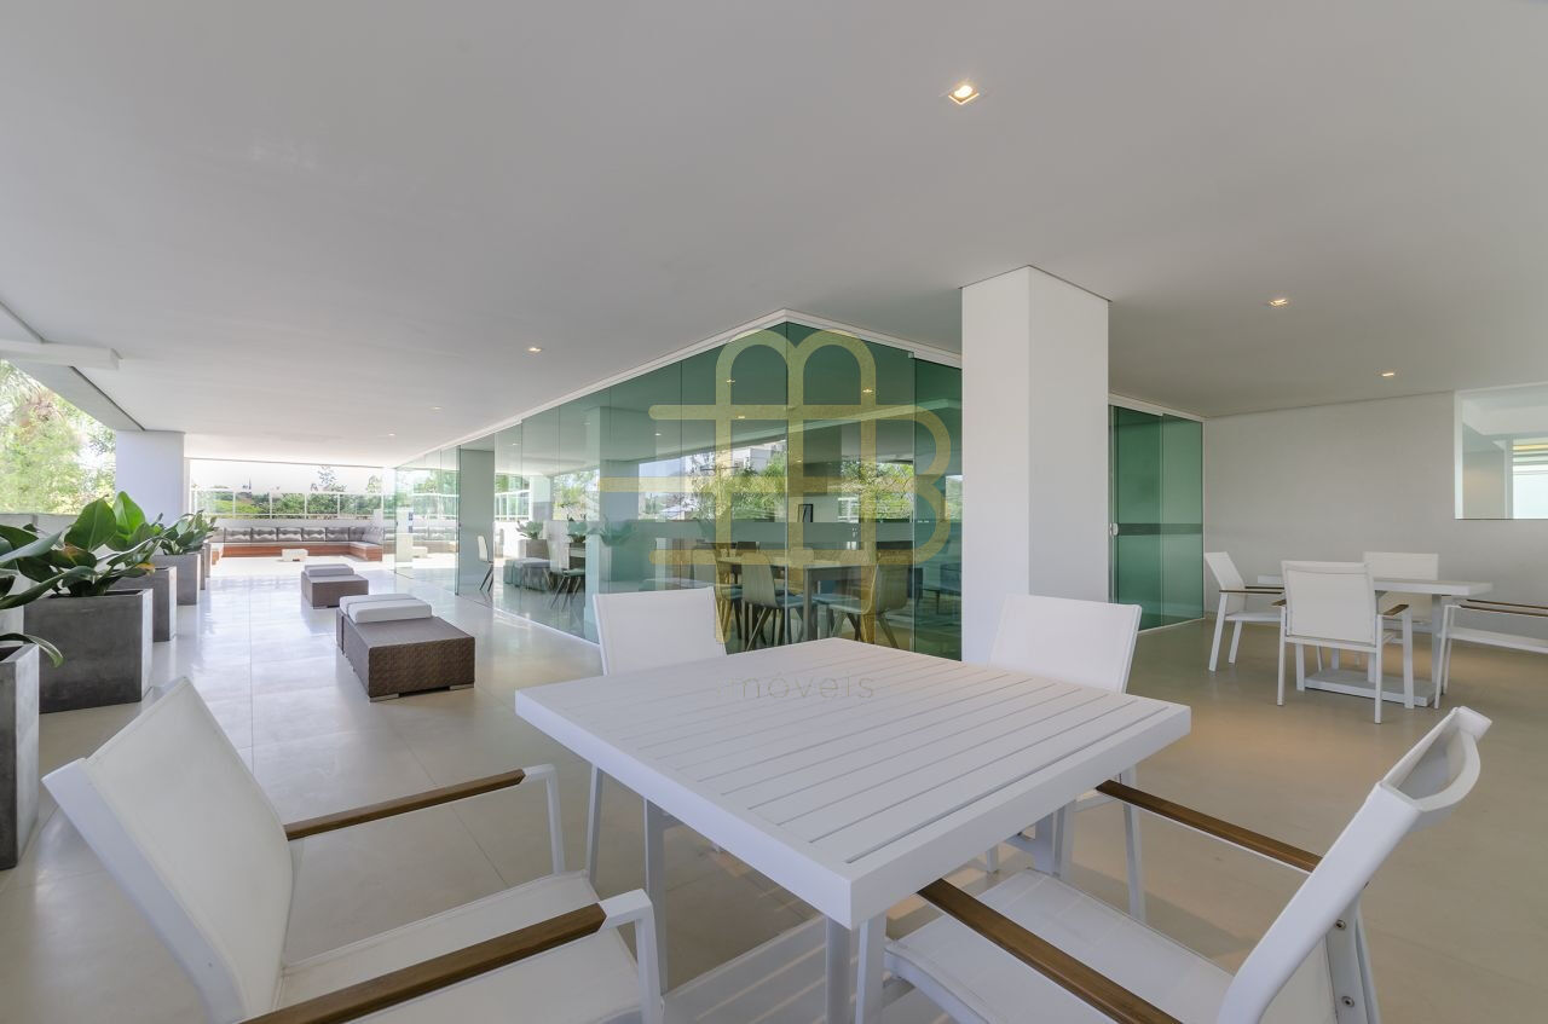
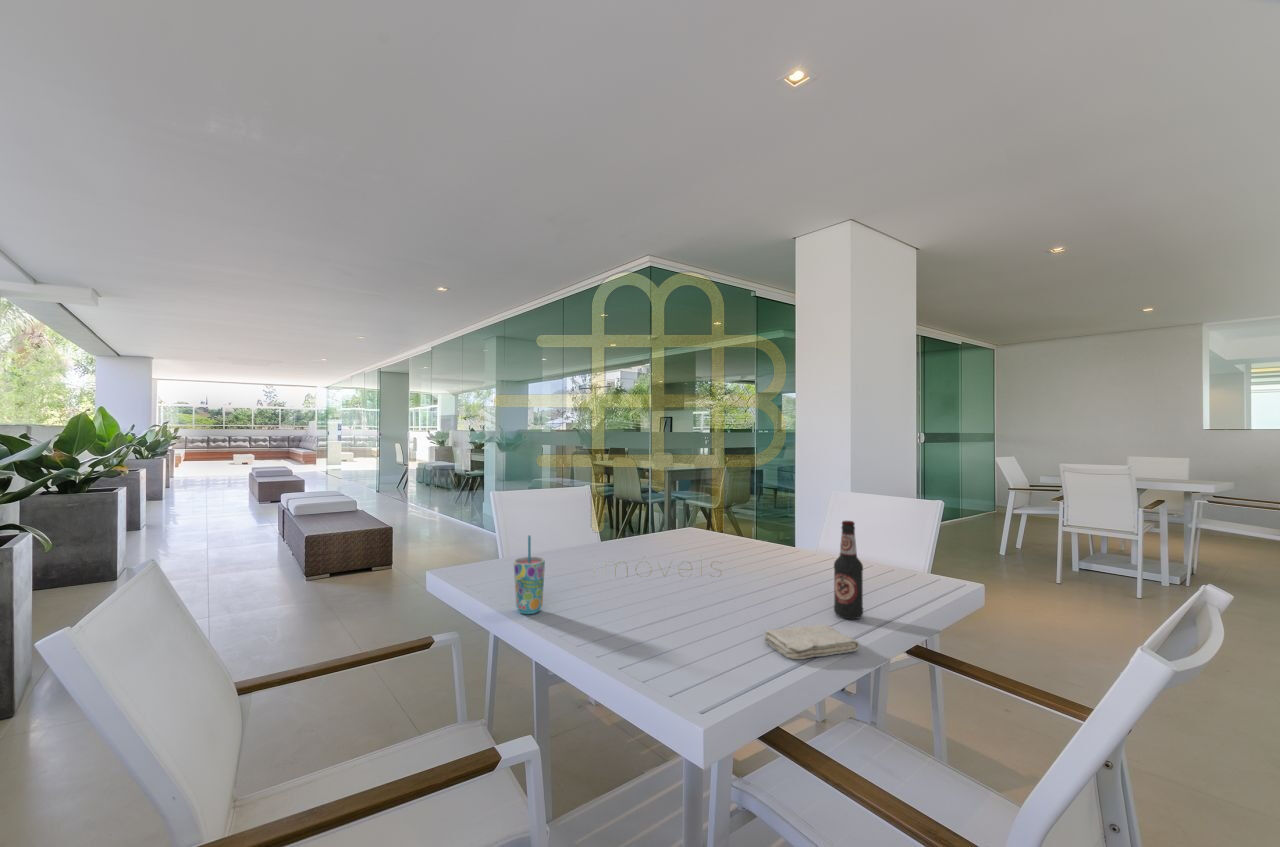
+ washcloth (809, 639)
+ cup (529, 573)
+ bottle (848, 568)
